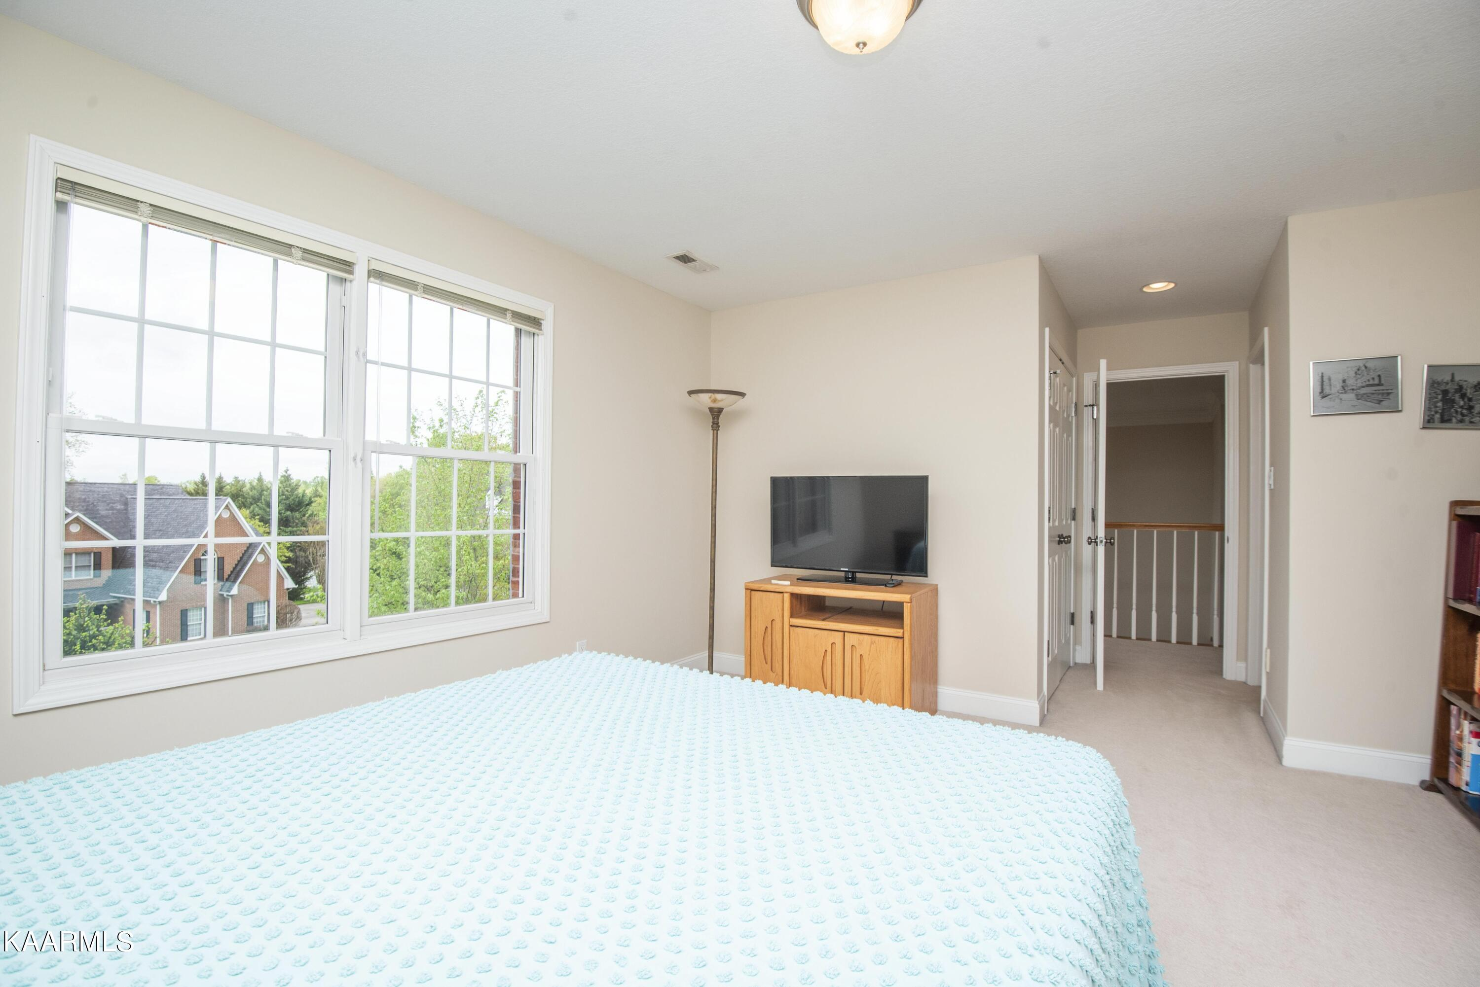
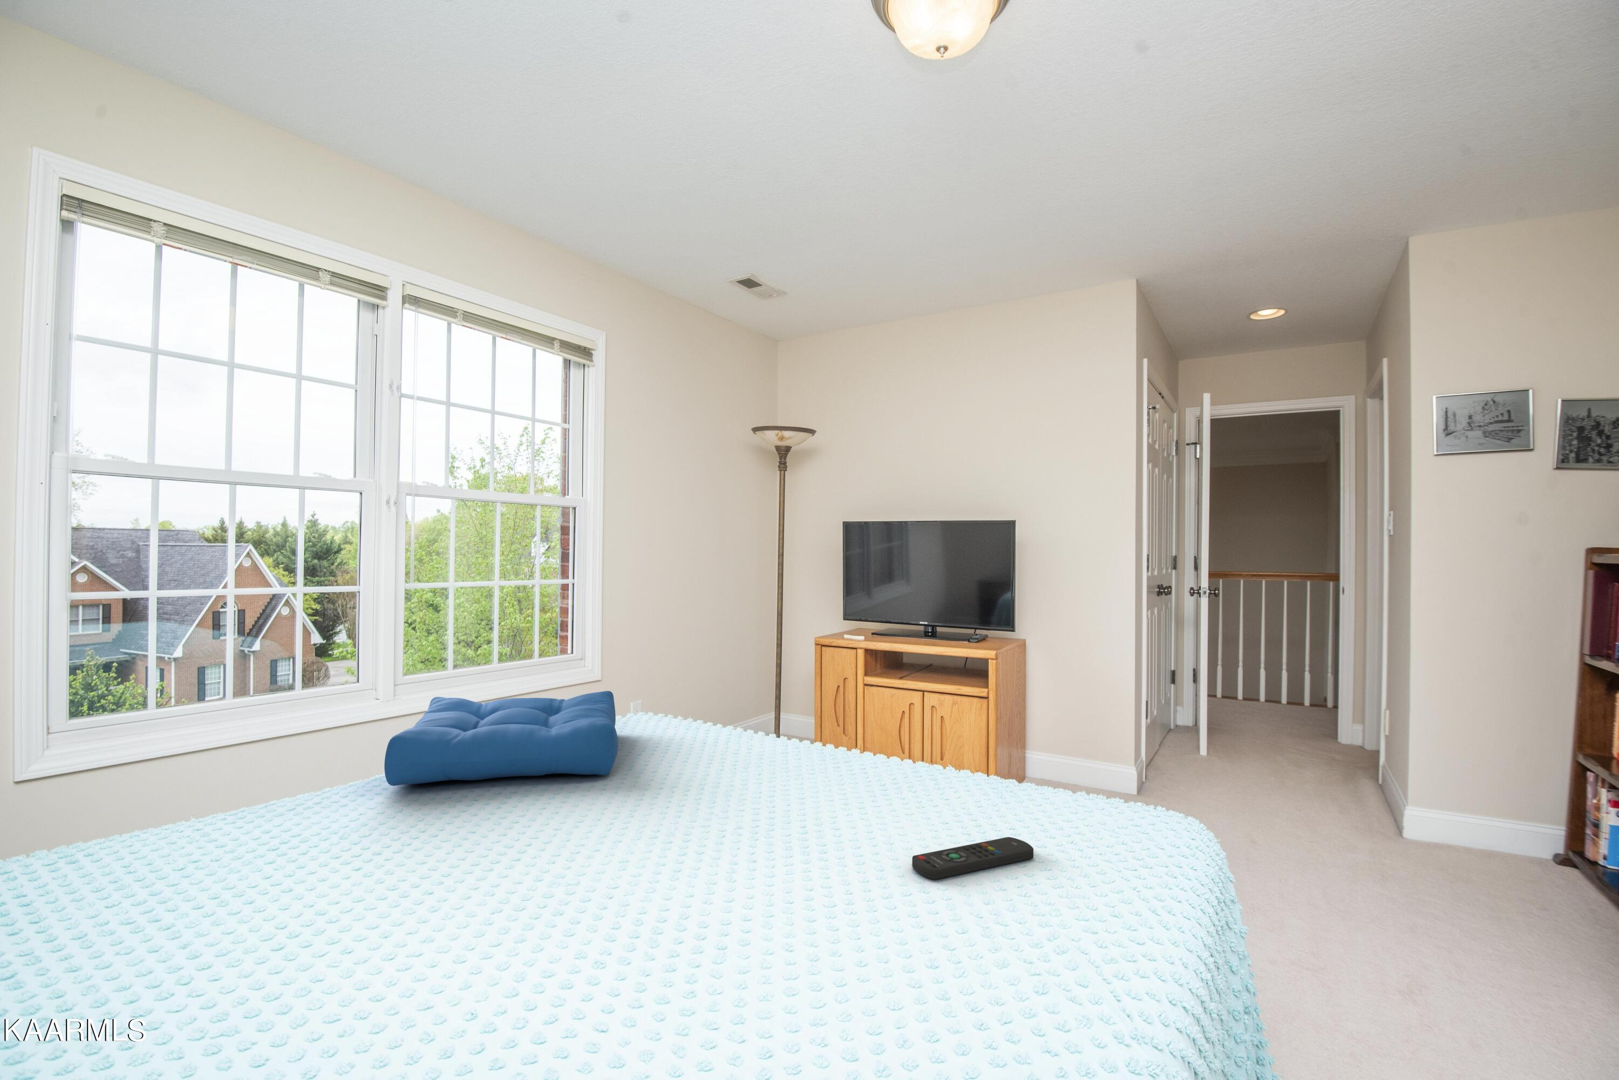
+ remote control (974, 856)
+ seat cushion (516, 734)
